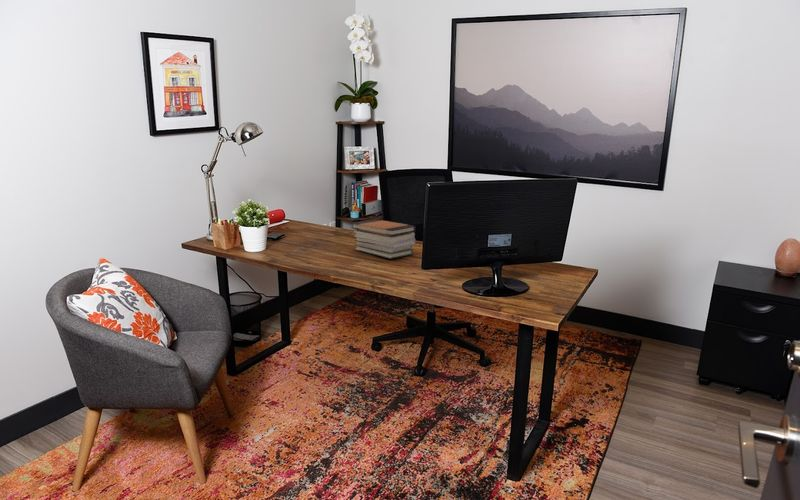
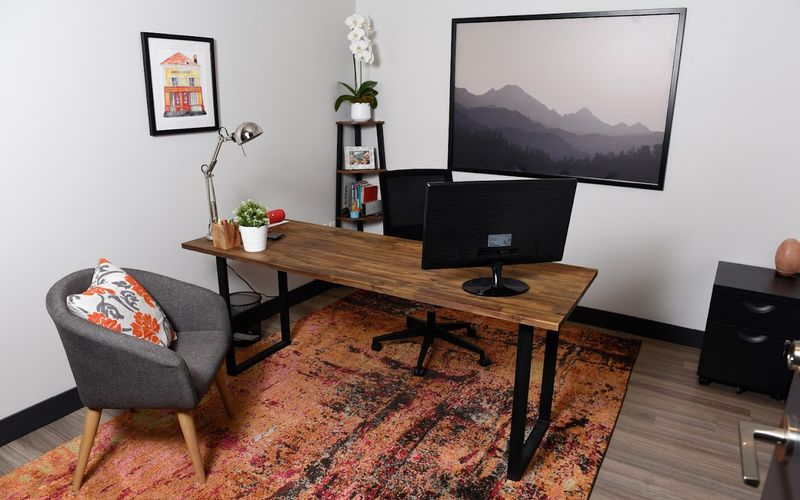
- book stack (383, 238)
